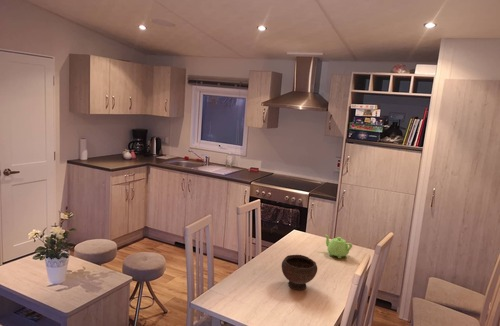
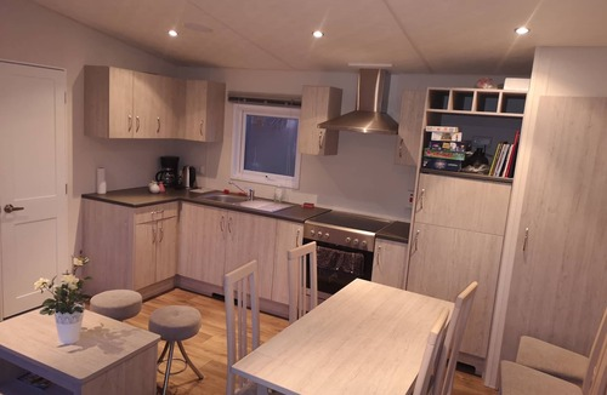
- bowl (298, 273)
- teapot (337, 246)
